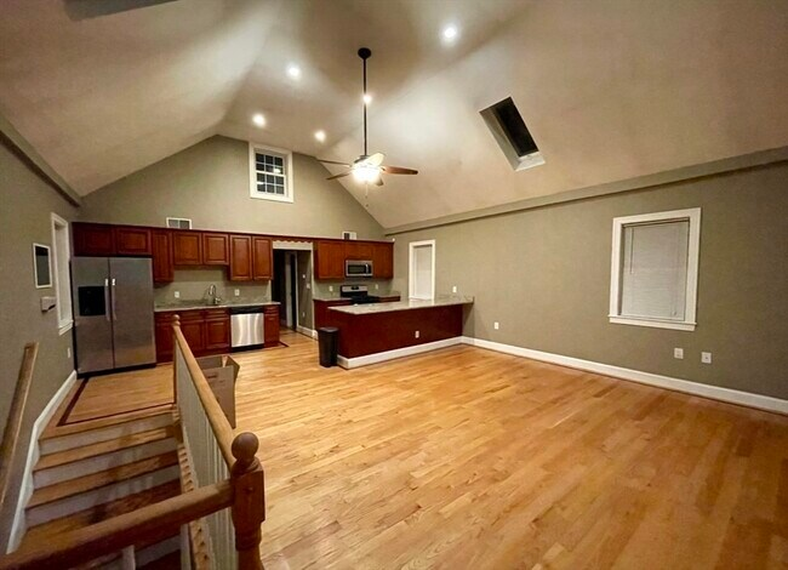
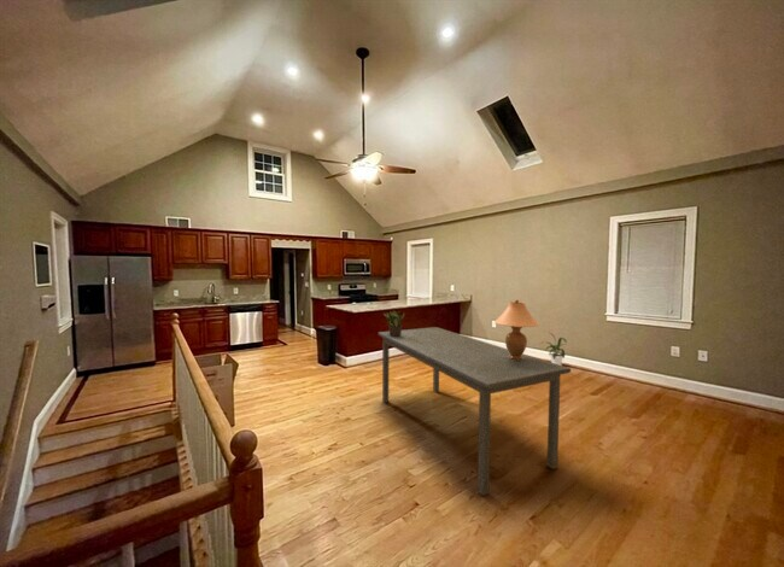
+ potted plant (394, 321)
+ dining table (457, 380)
+ table lamp (516, 328)
+ house plant (555, 349)
